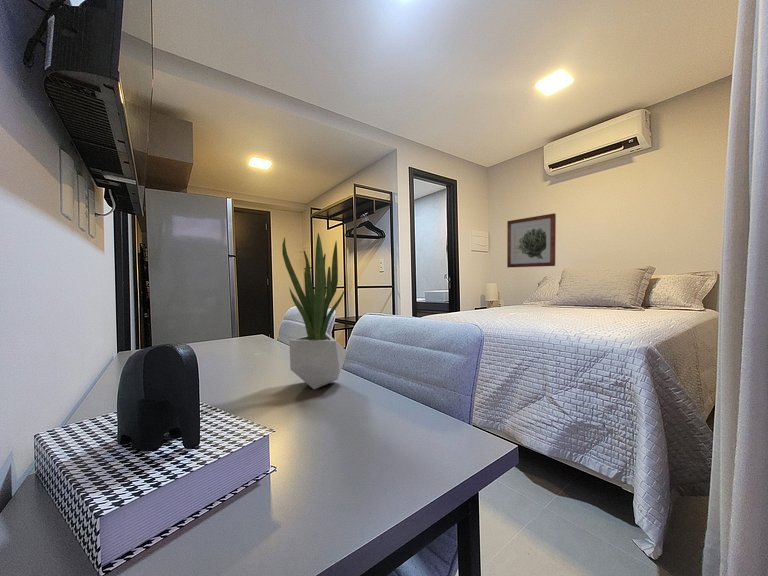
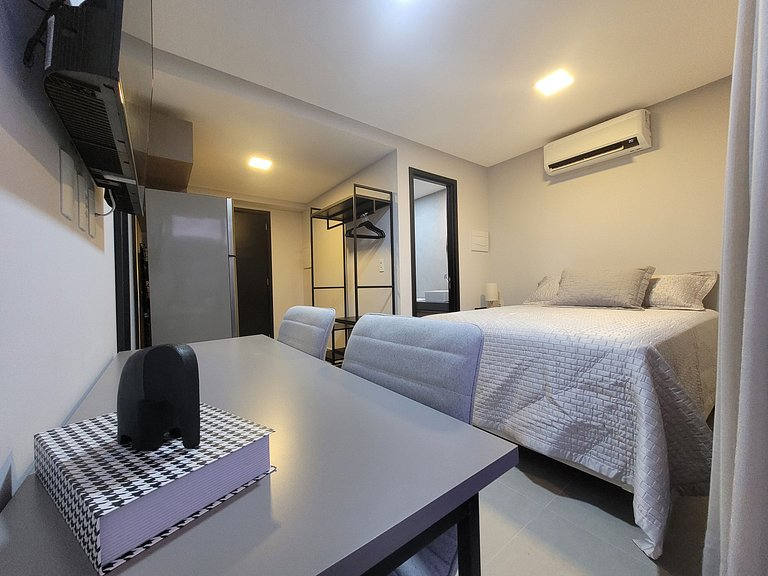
- wall art (529, 242)
- potted plant (316, 311)
